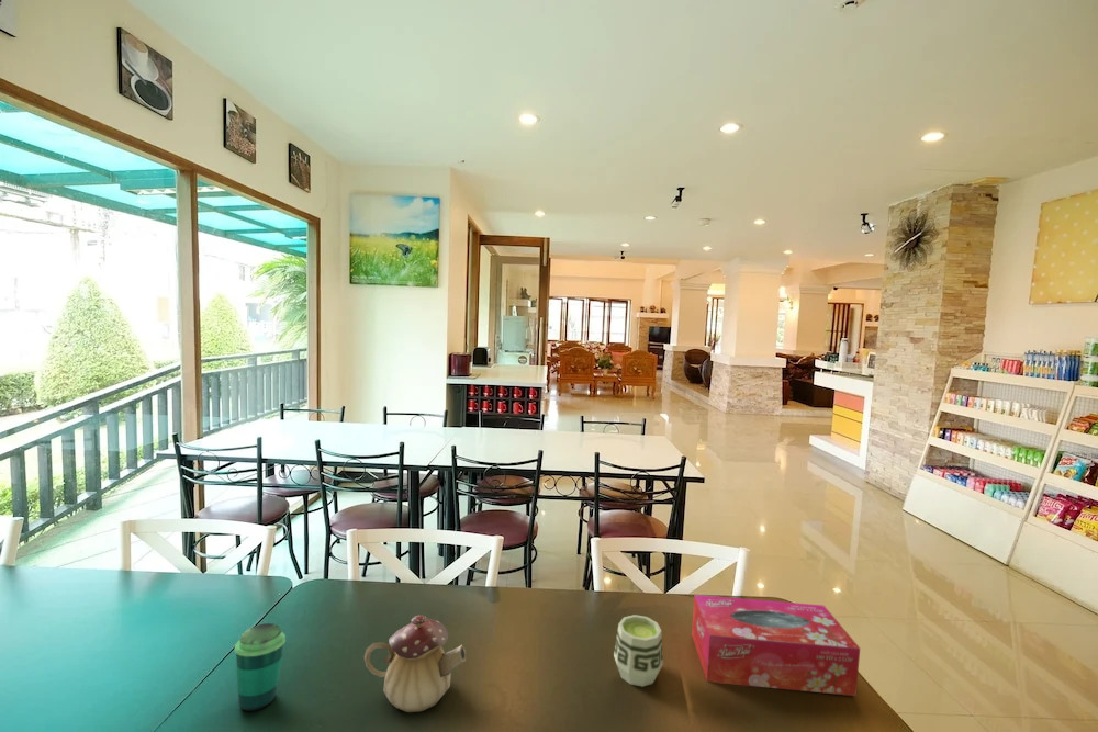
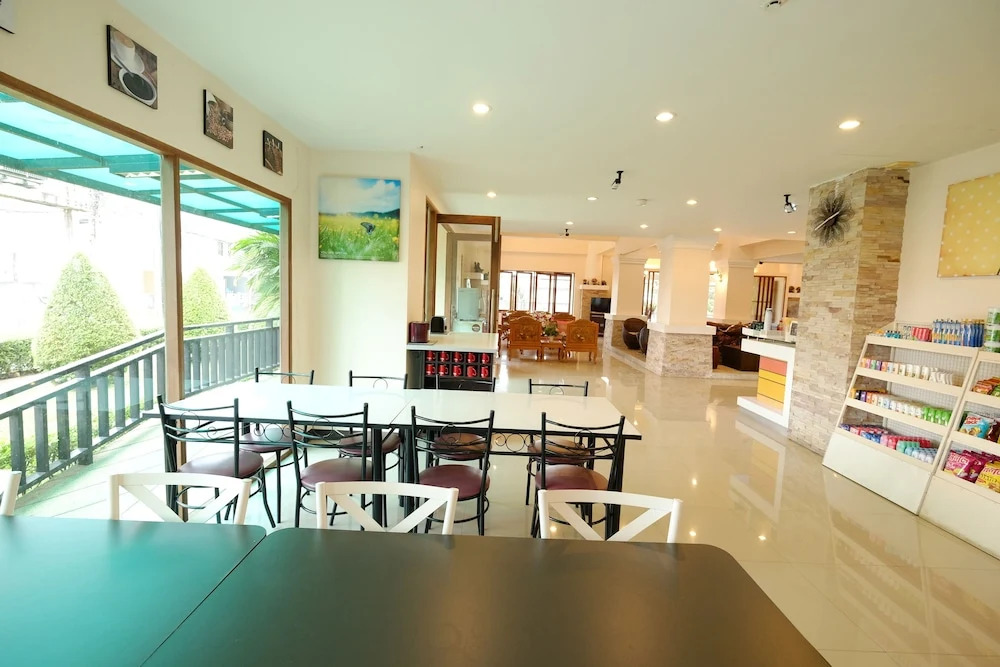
- teapot (414, 653)
- tissue box (769, 641)
- cup (260, 665)
- cup (638, 650)
